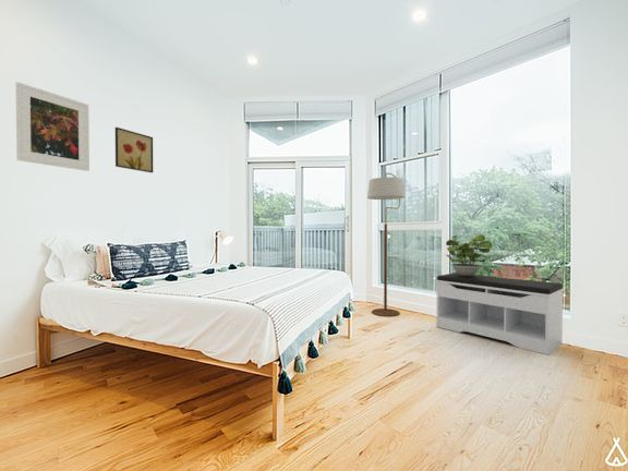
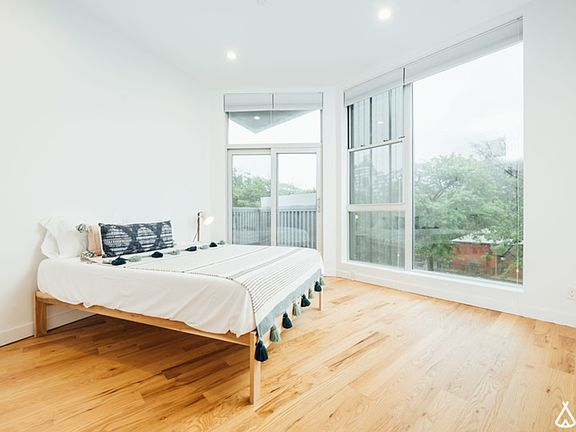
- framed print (55, 130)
- bench (494, 306)
- wall art (134, 150)
- floor lamp (386, 242)
- potted plant (467, 254)
